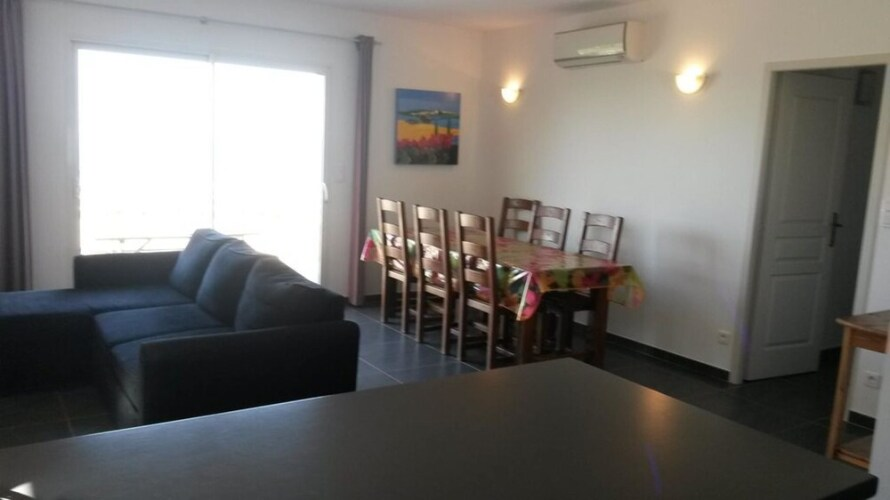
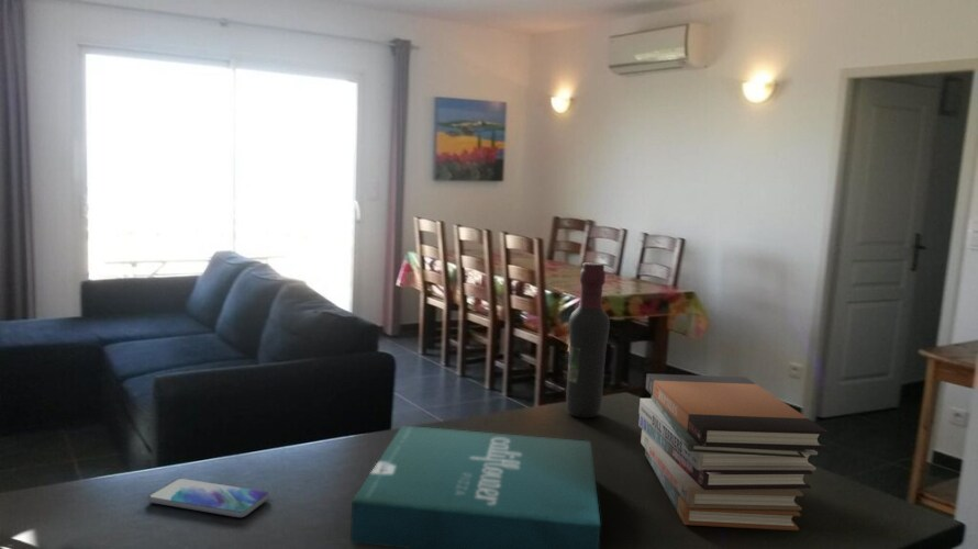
+ smartphone (209, 496)
+ book stack (719, 442)
+ pizza box (485, 485)
+ wine bottle (588, 339)
